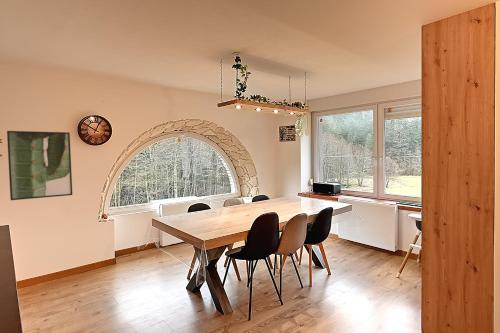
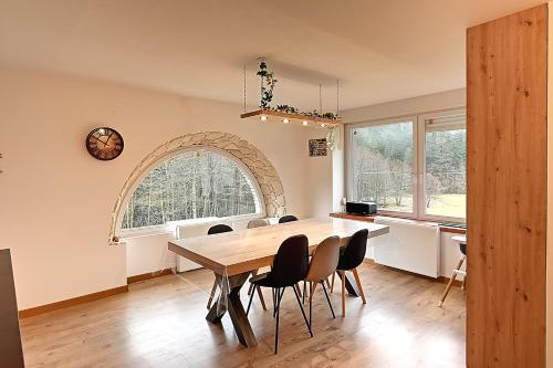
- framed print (41, 164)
